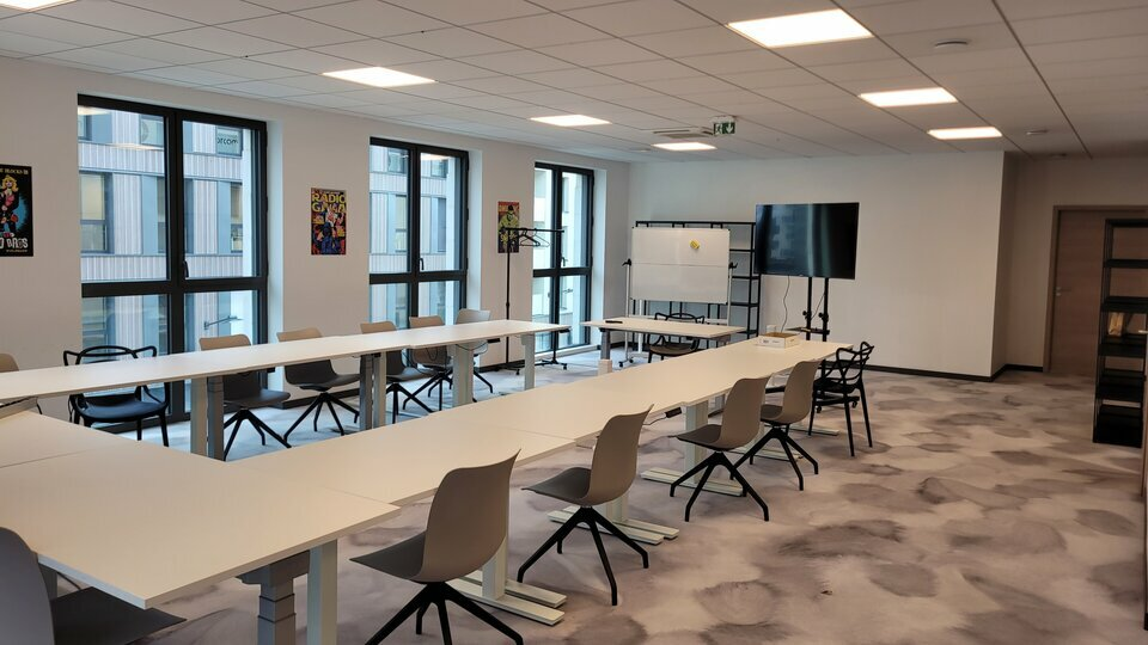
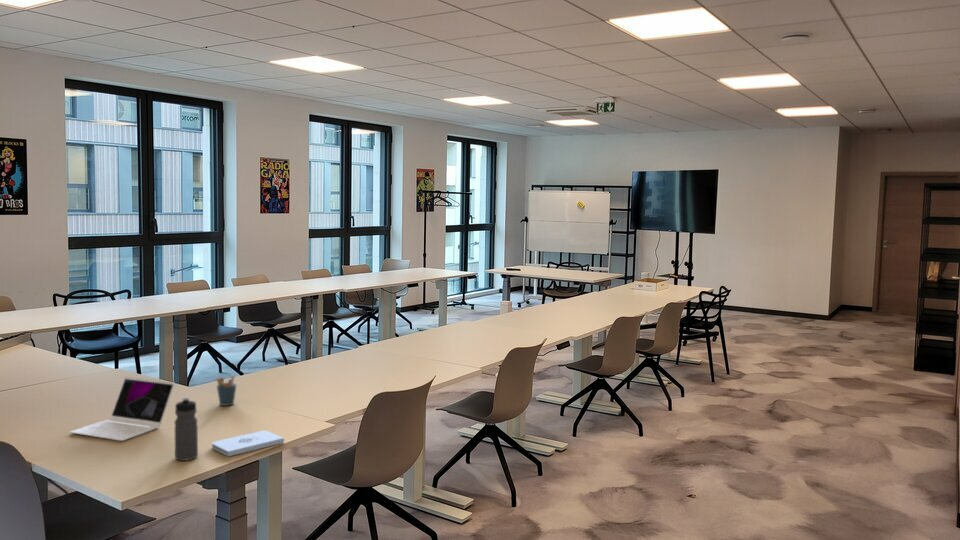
+ notepad (247, 442)
+ water bottle (186, 427)
+ laptop (124, 404)
+ pen holder (226, 389)
